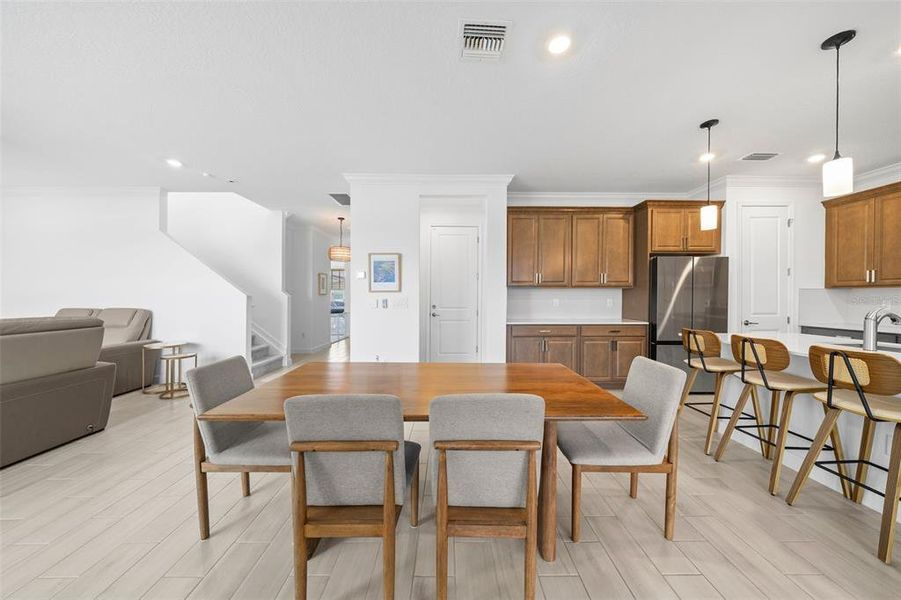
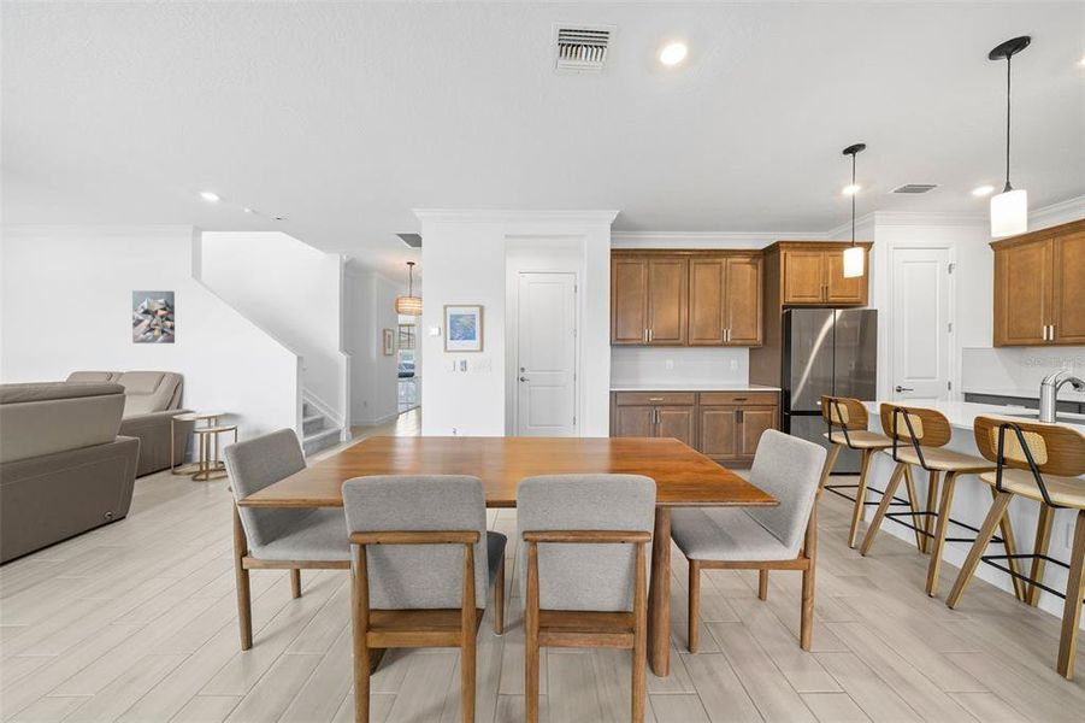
+ wall art (153, 317)
